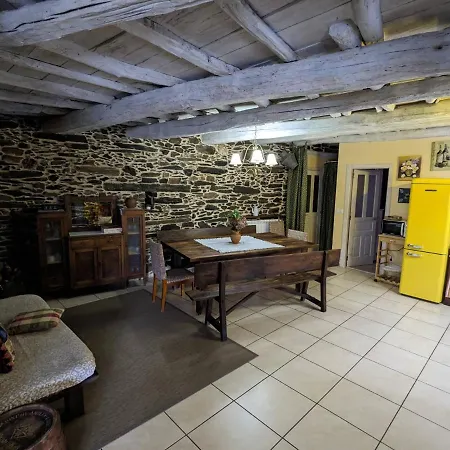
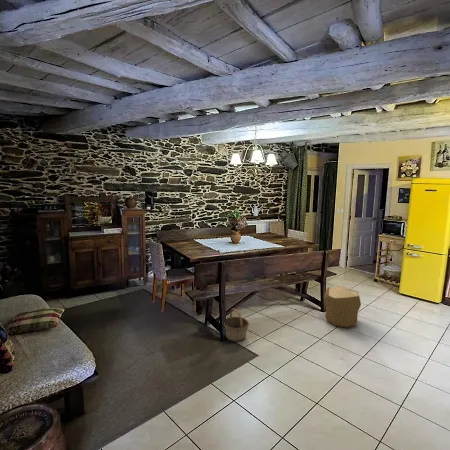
+ basket (235, 323)
+ pouf (341, 303)
